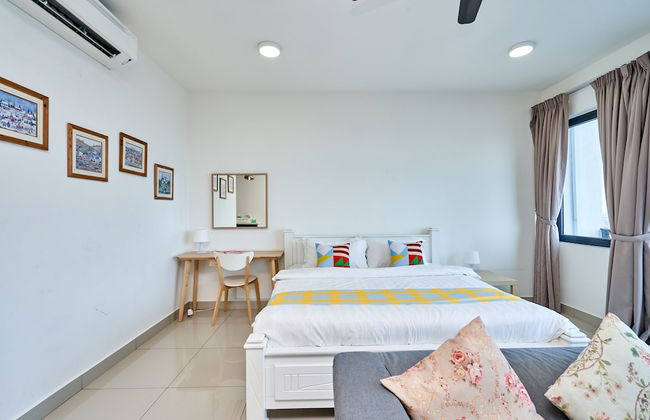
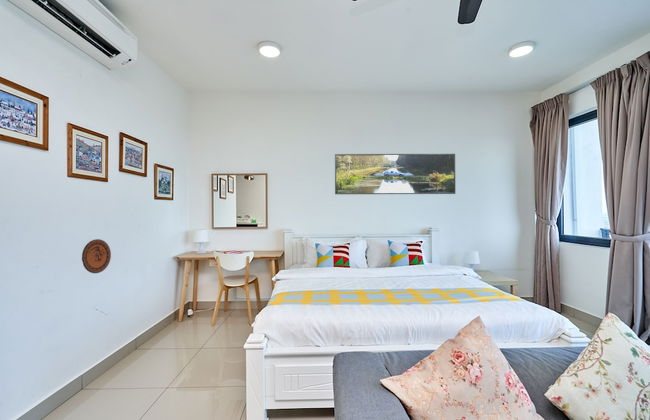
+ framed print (395, 174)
+ decorative plate (96, 256)
